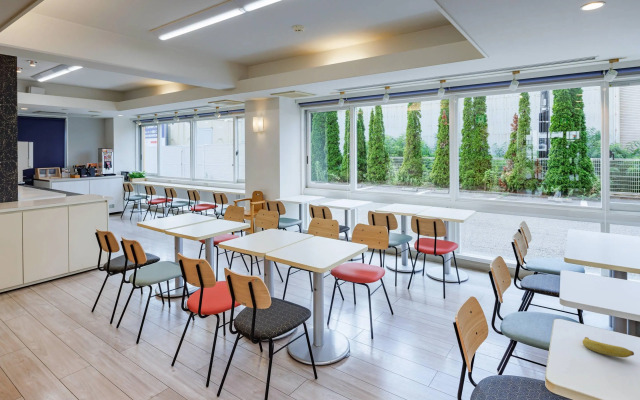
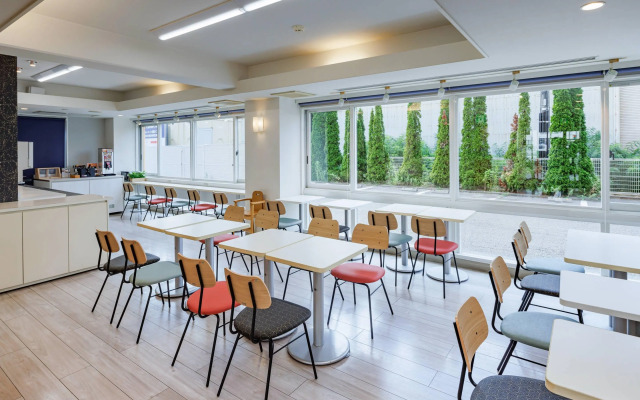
- banana (606, 346)
